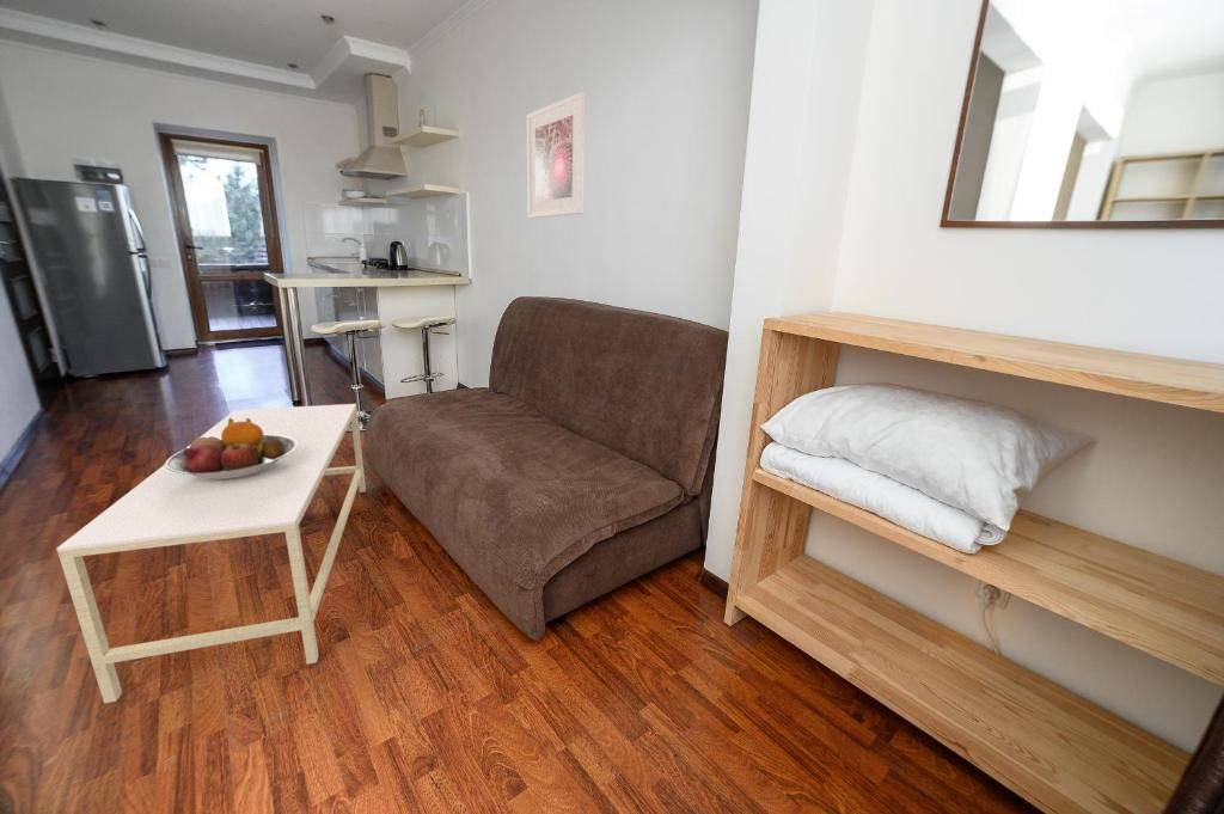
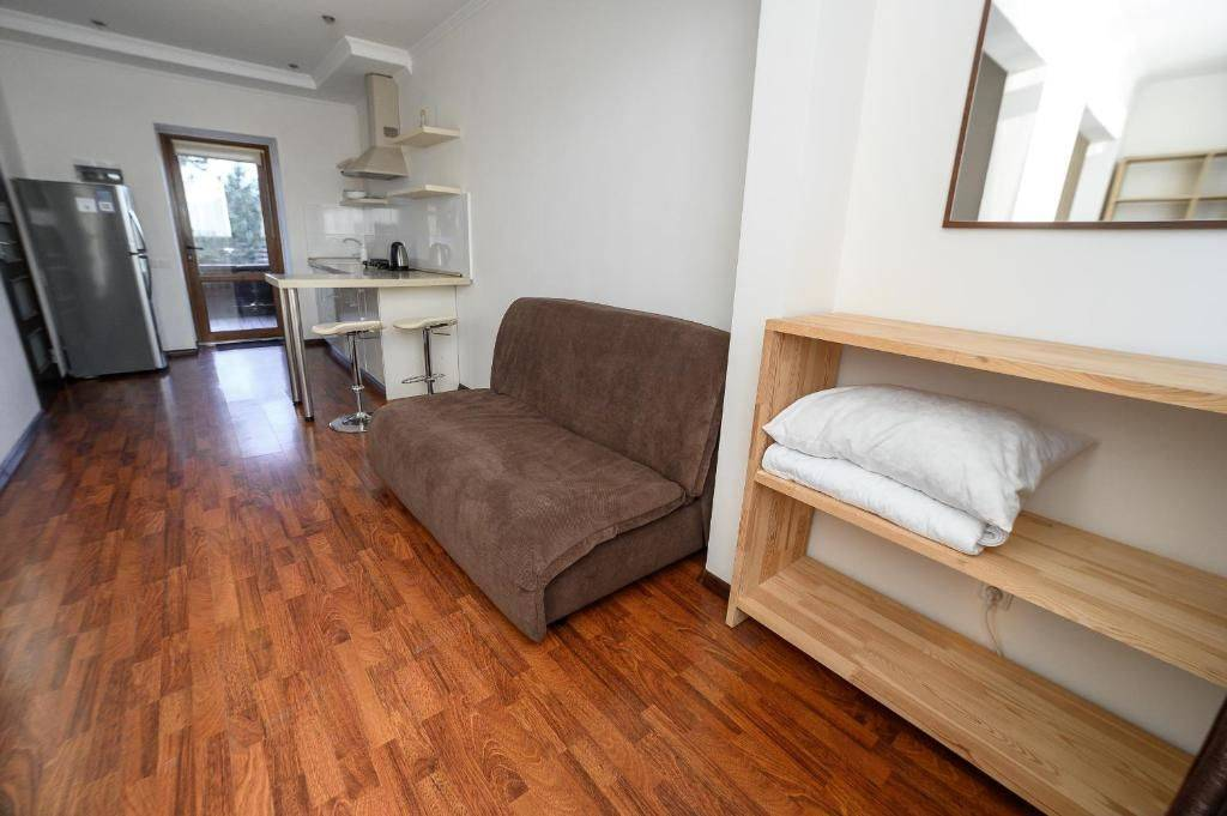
- fruit bowl (233, 447)
- coffee table (267, 509)
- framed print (553, 161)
